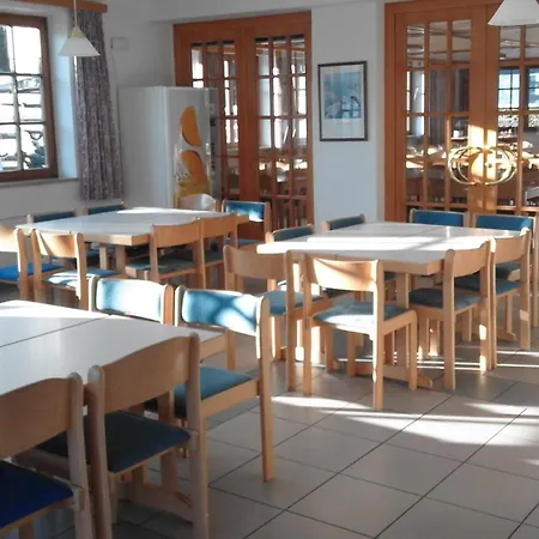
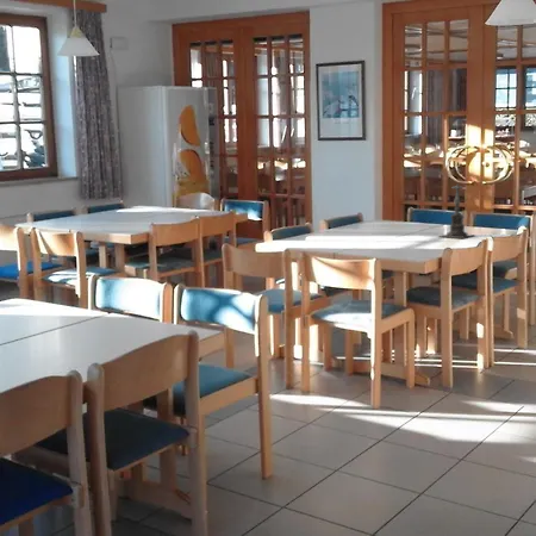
+ candle holder (456, 207)
